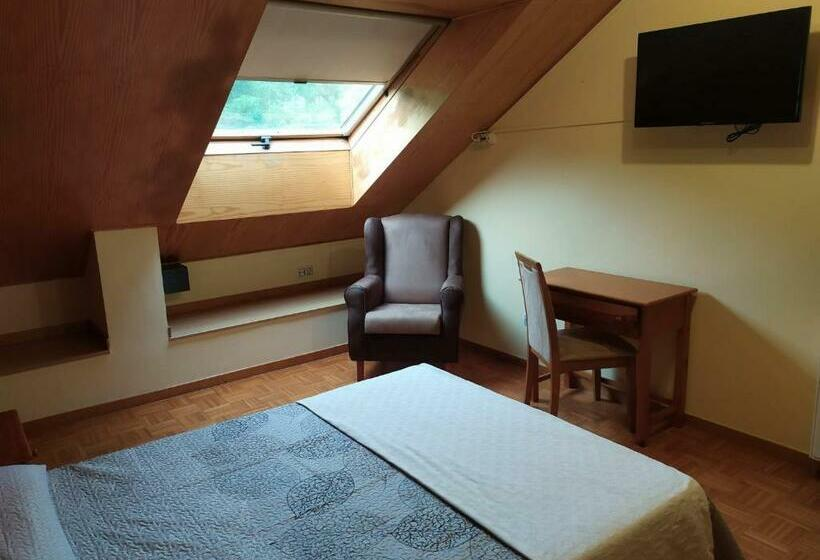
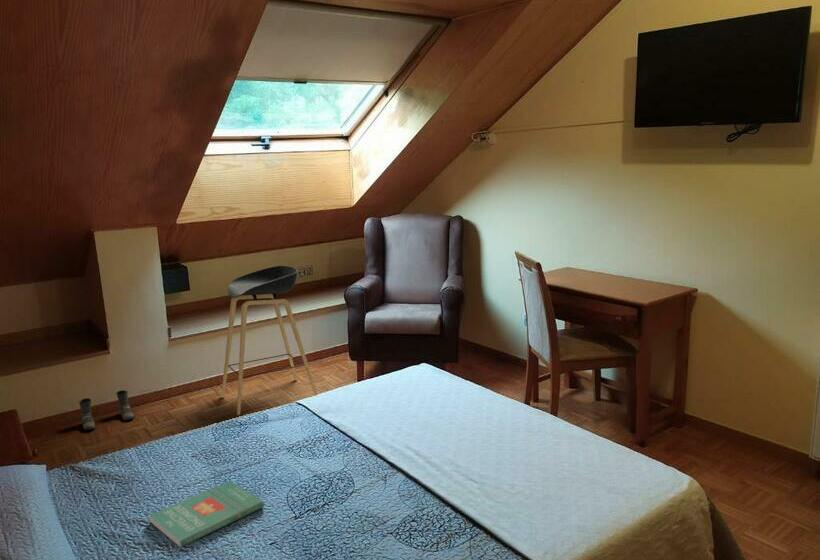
+ stool (281, 332)
+ boots (119, 409)
+ book (207, 511)
